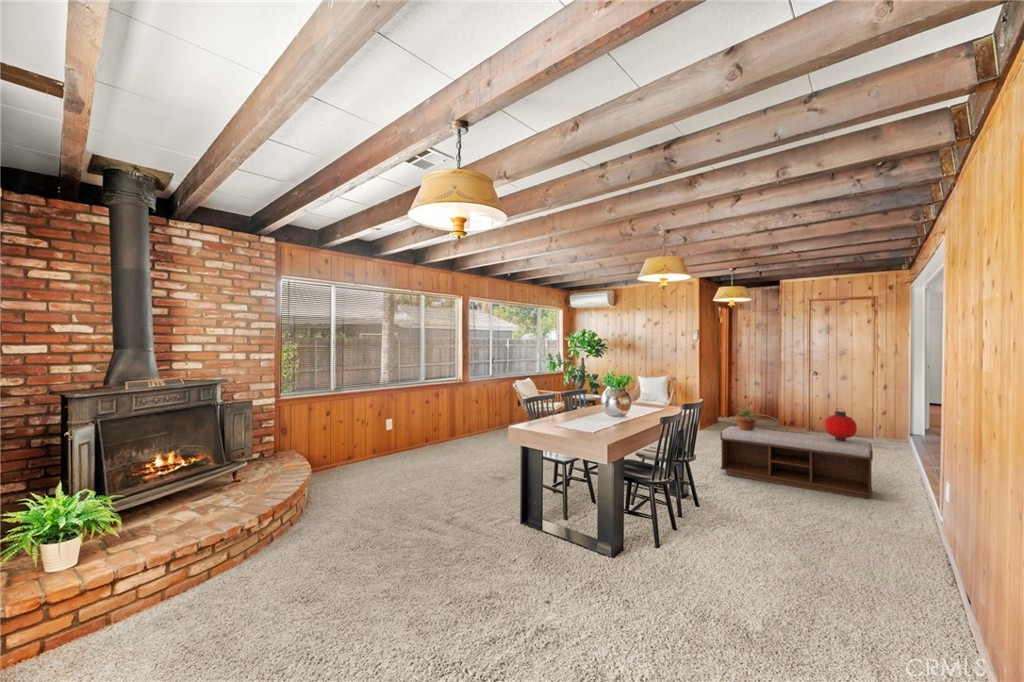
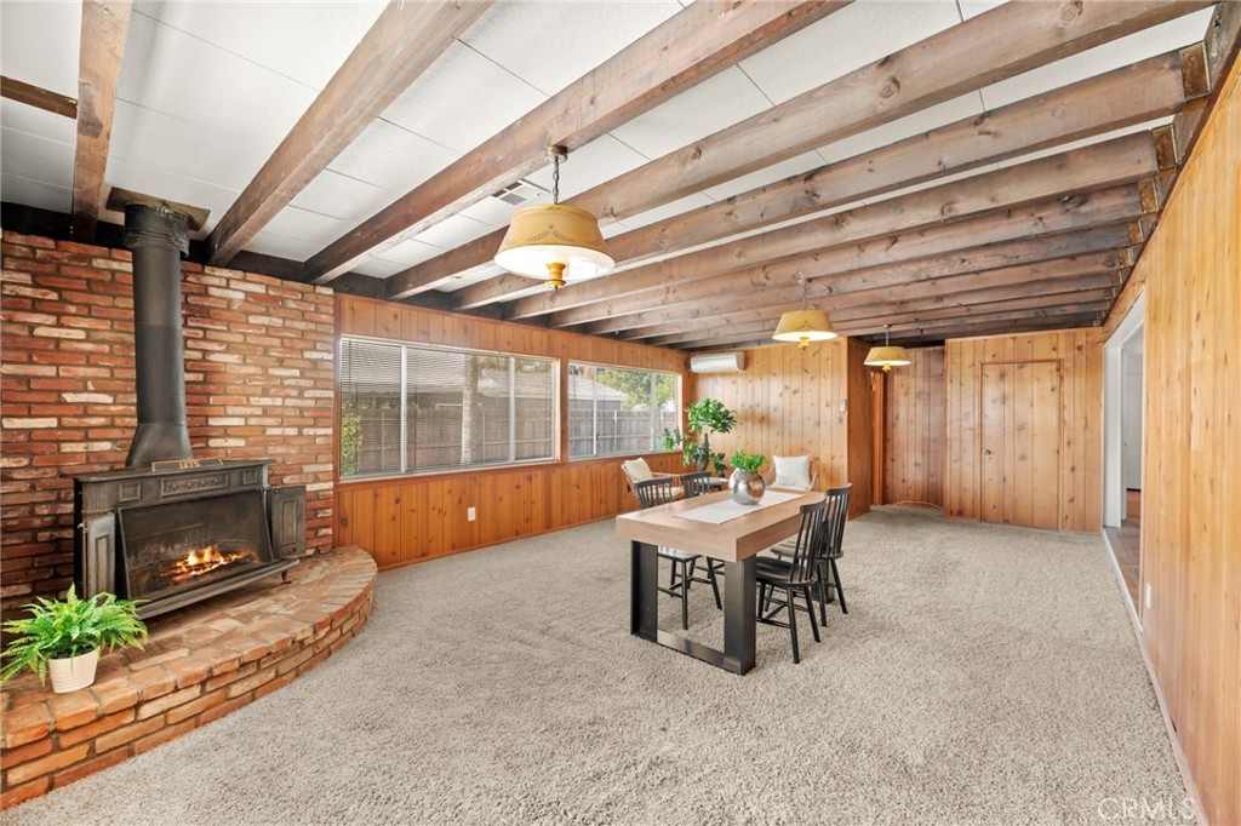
- potted plant (746, 417)
- bench (791, 458)
- lantern (840, 424)
